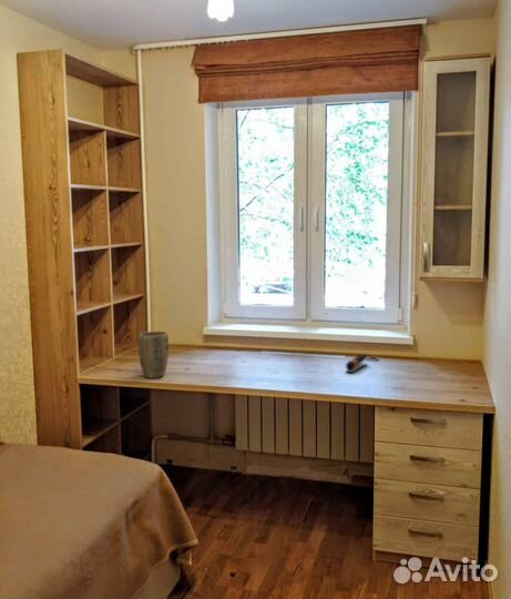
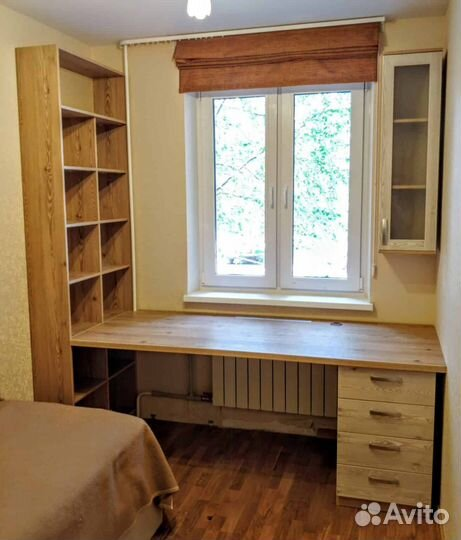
- stapler (356, 363)
- plant pot (153, 354)
